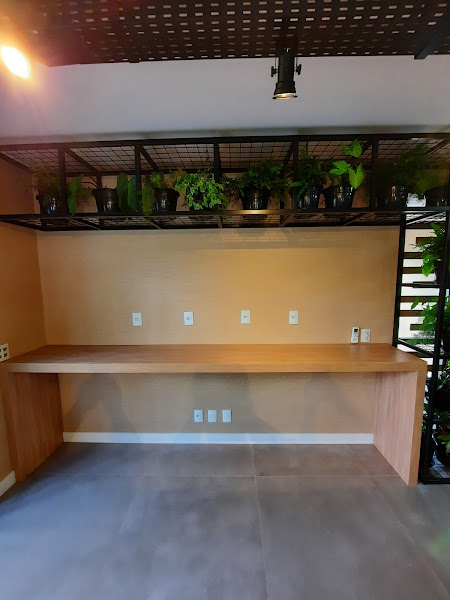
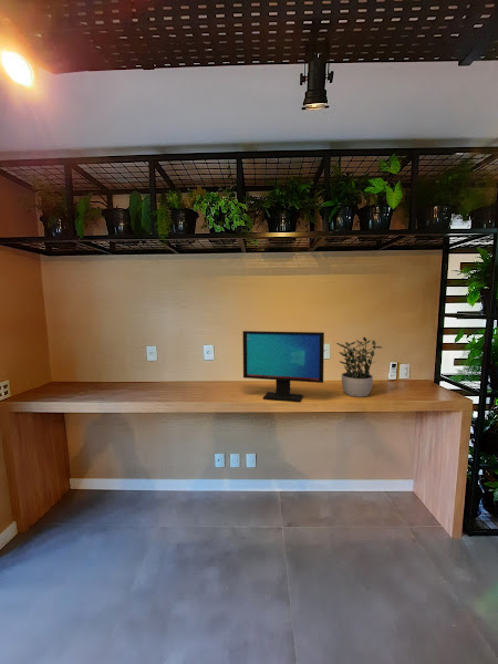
+ potted plant (359, 365)
+ computer monitor (282, 364)
